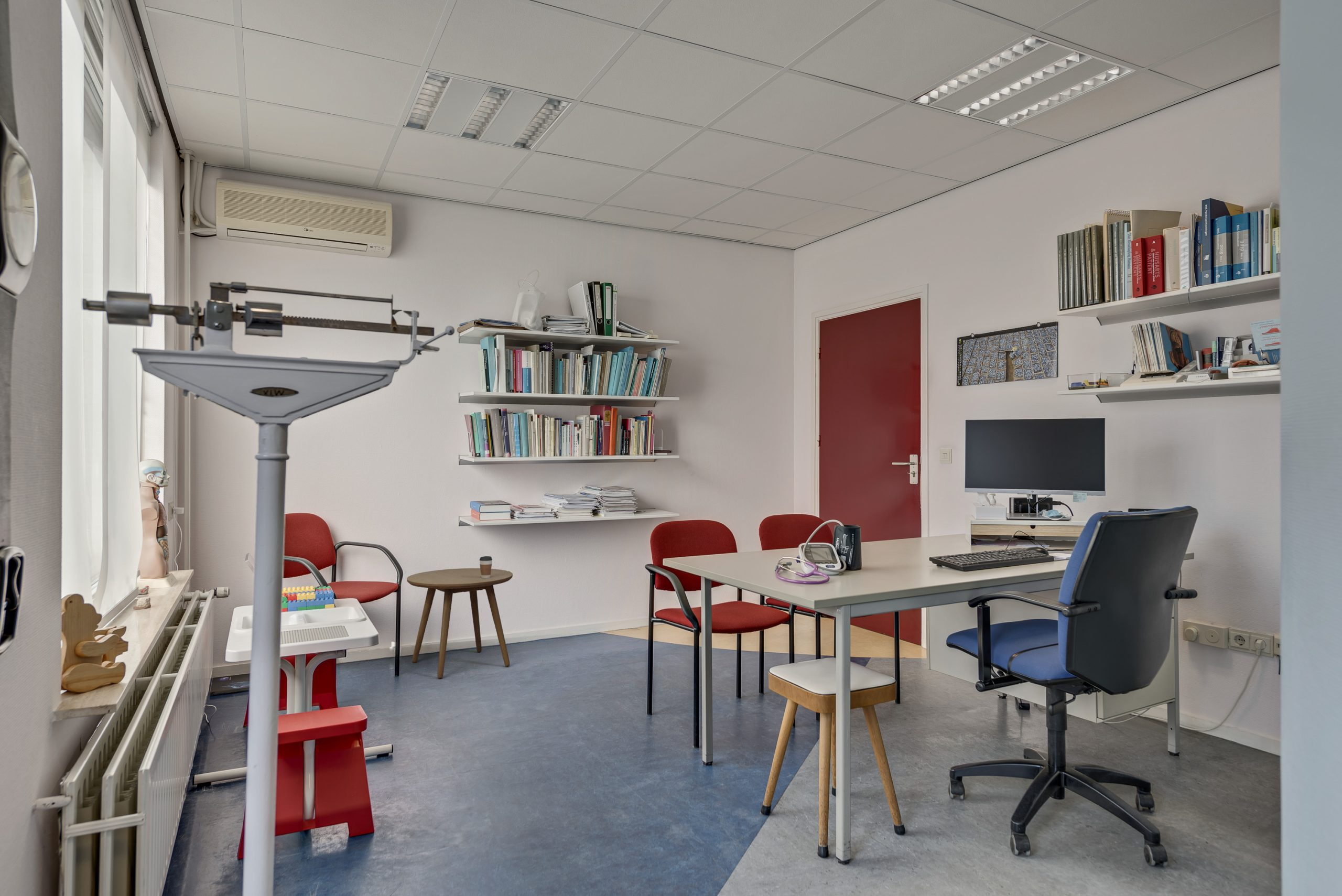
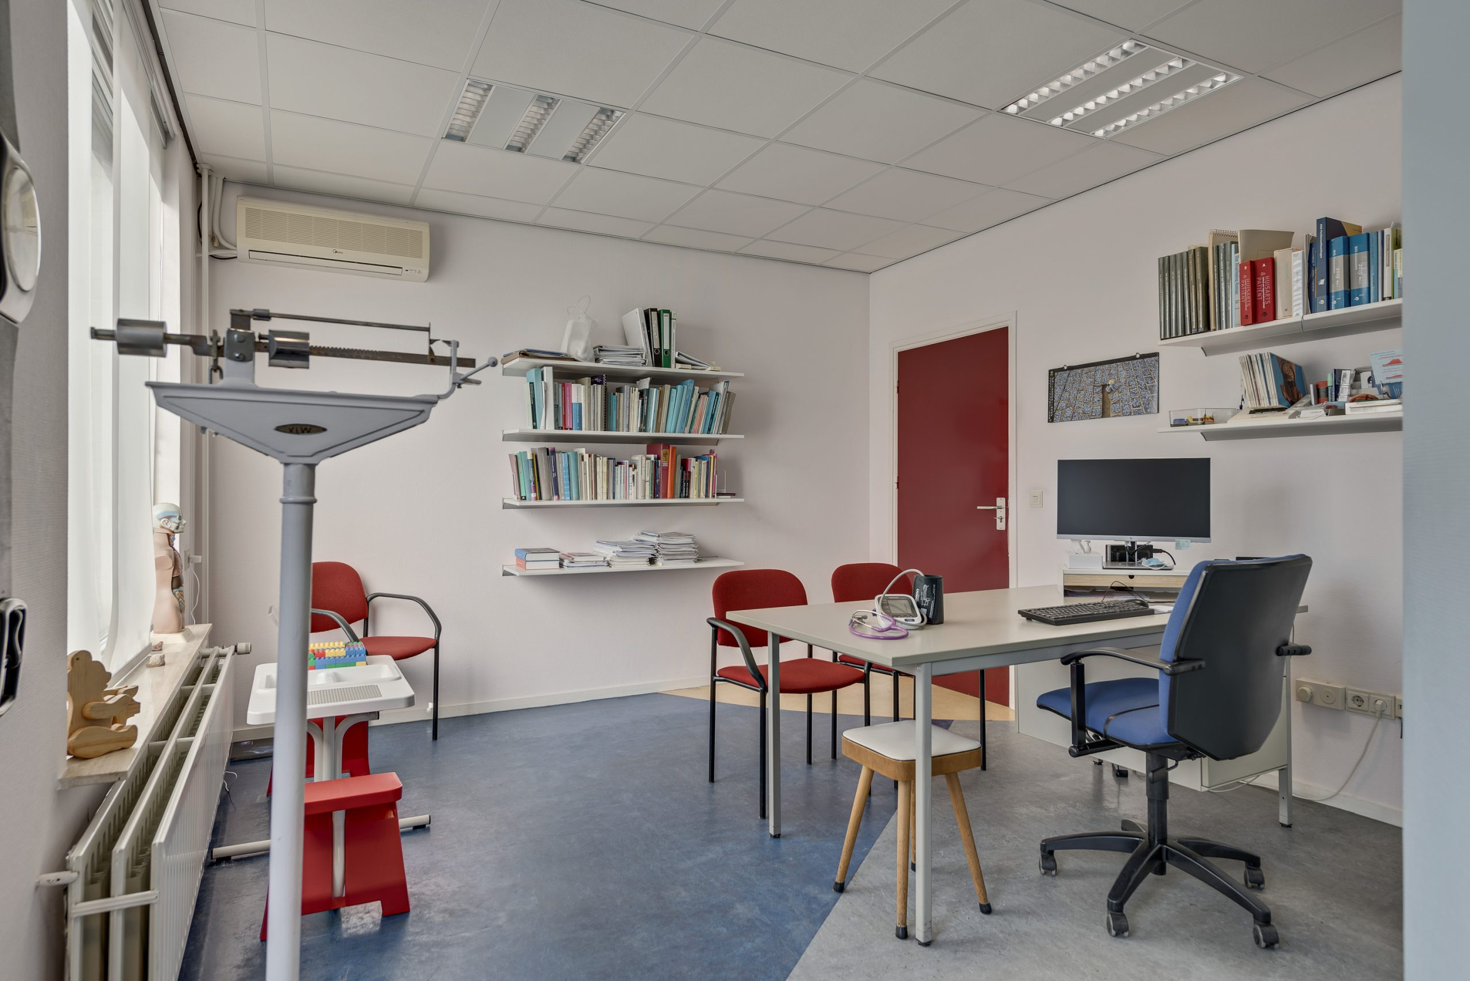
- side table (449, 619)
- coffee cup (485, 567)
